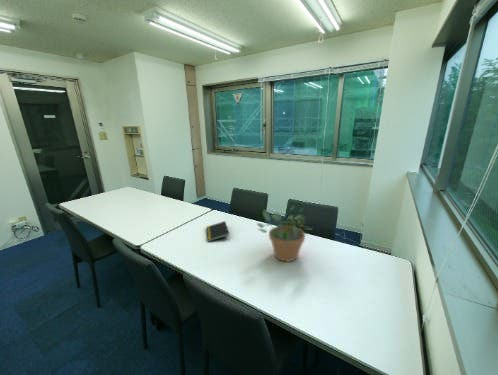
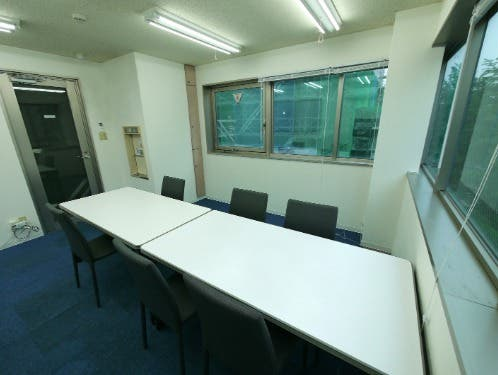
- potted plant (283, 234)
- notepad (217, 230)
